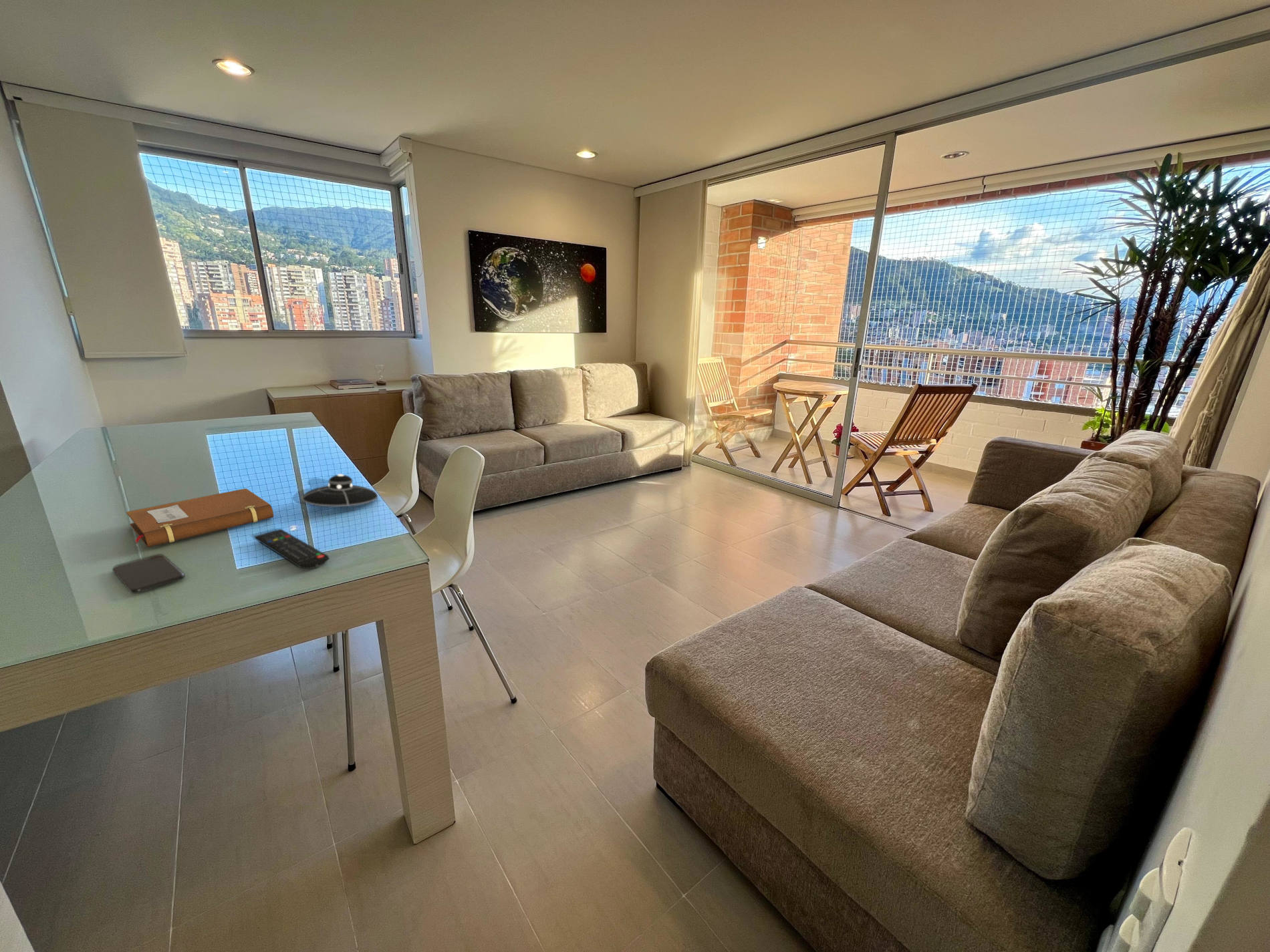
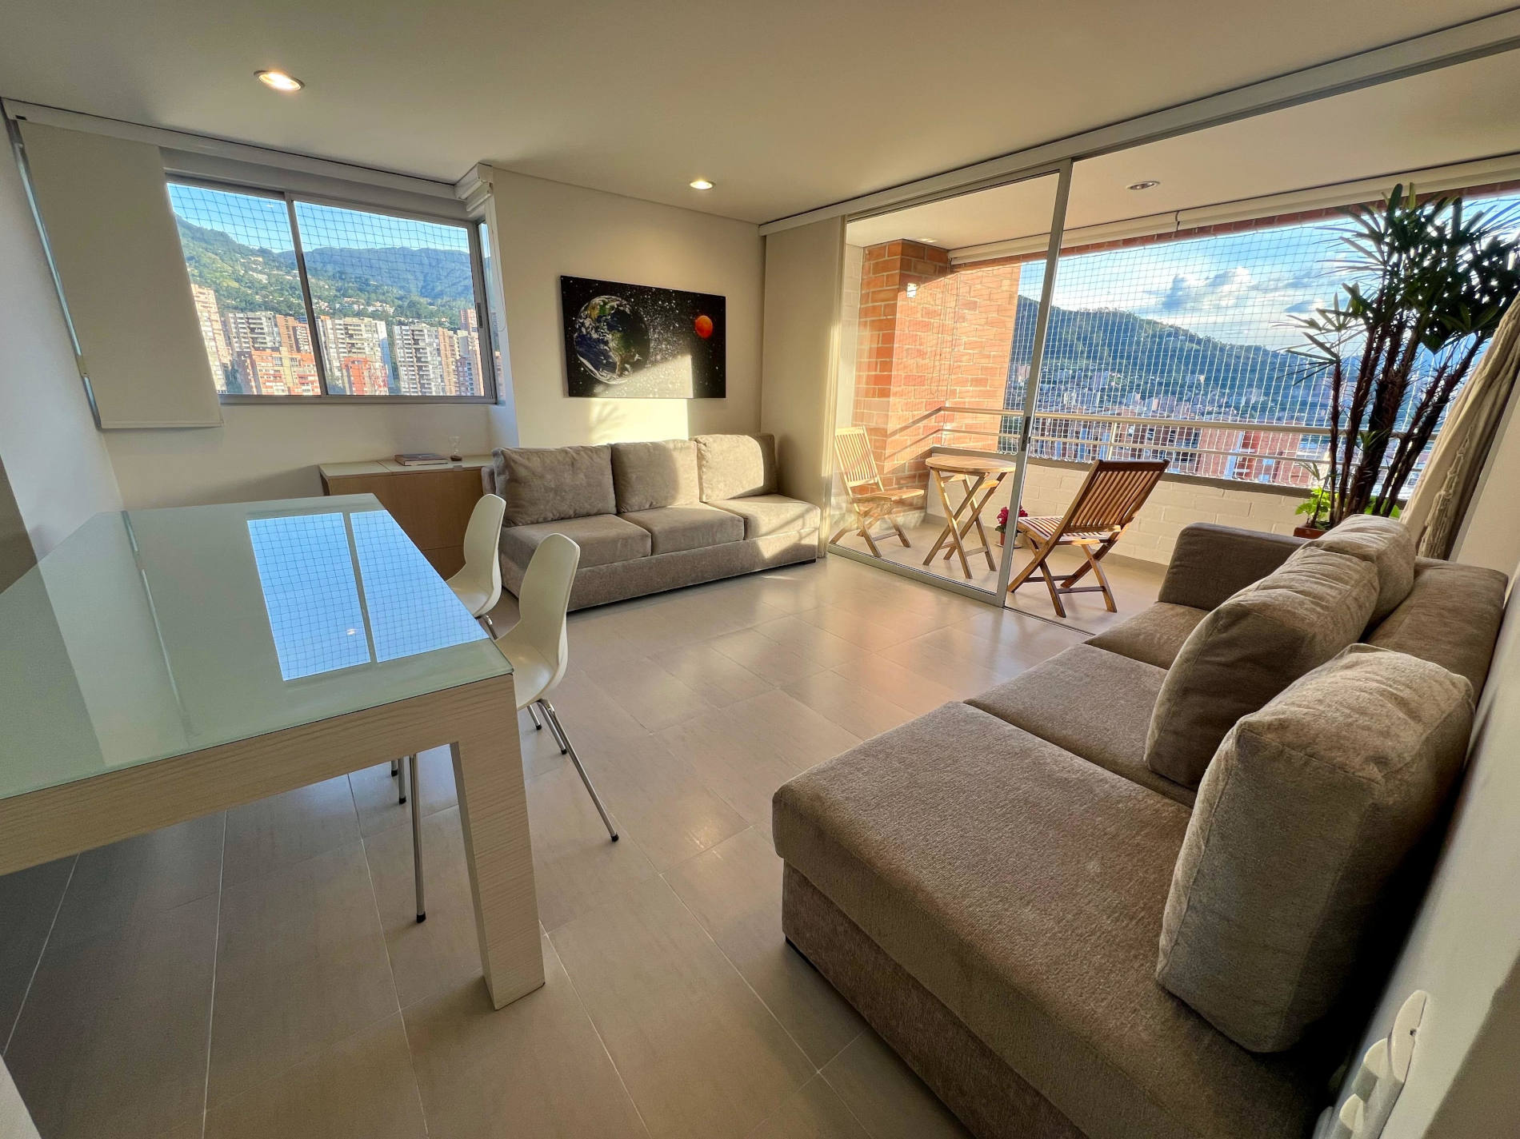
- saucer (340, 488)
- notebook (199, 516)
- smartphone (148, 573)
- remote control (291, 548)
